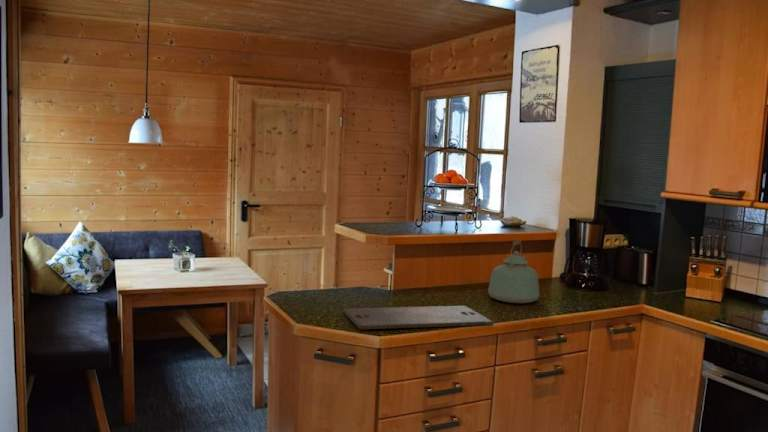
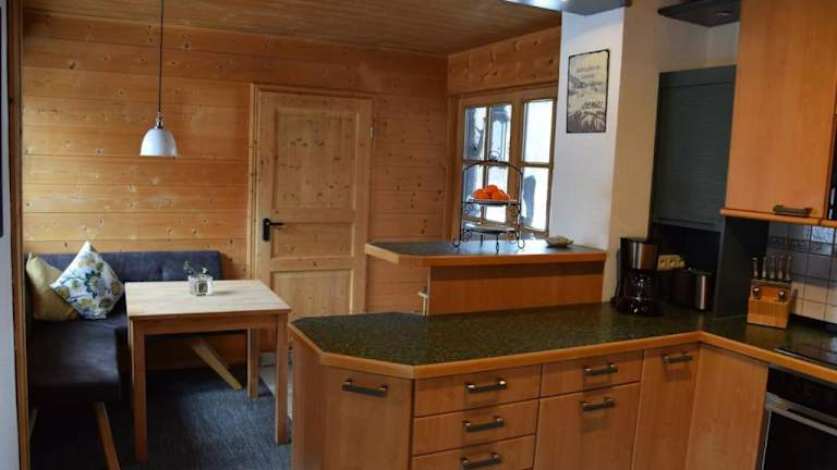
- kettle (516, 269)
- cutting board (416, 316)
